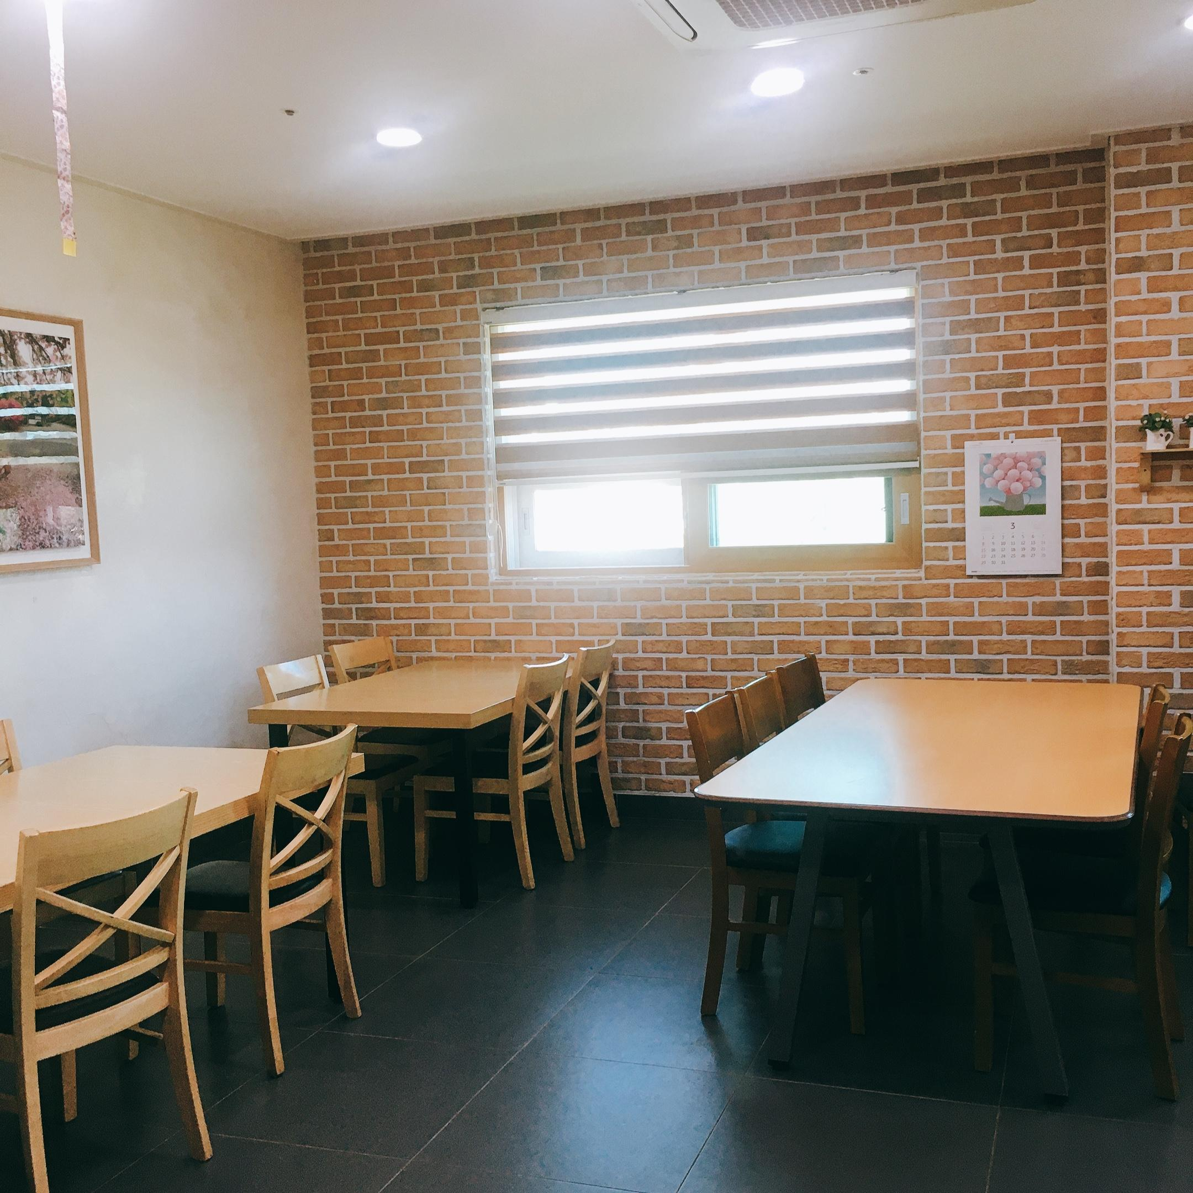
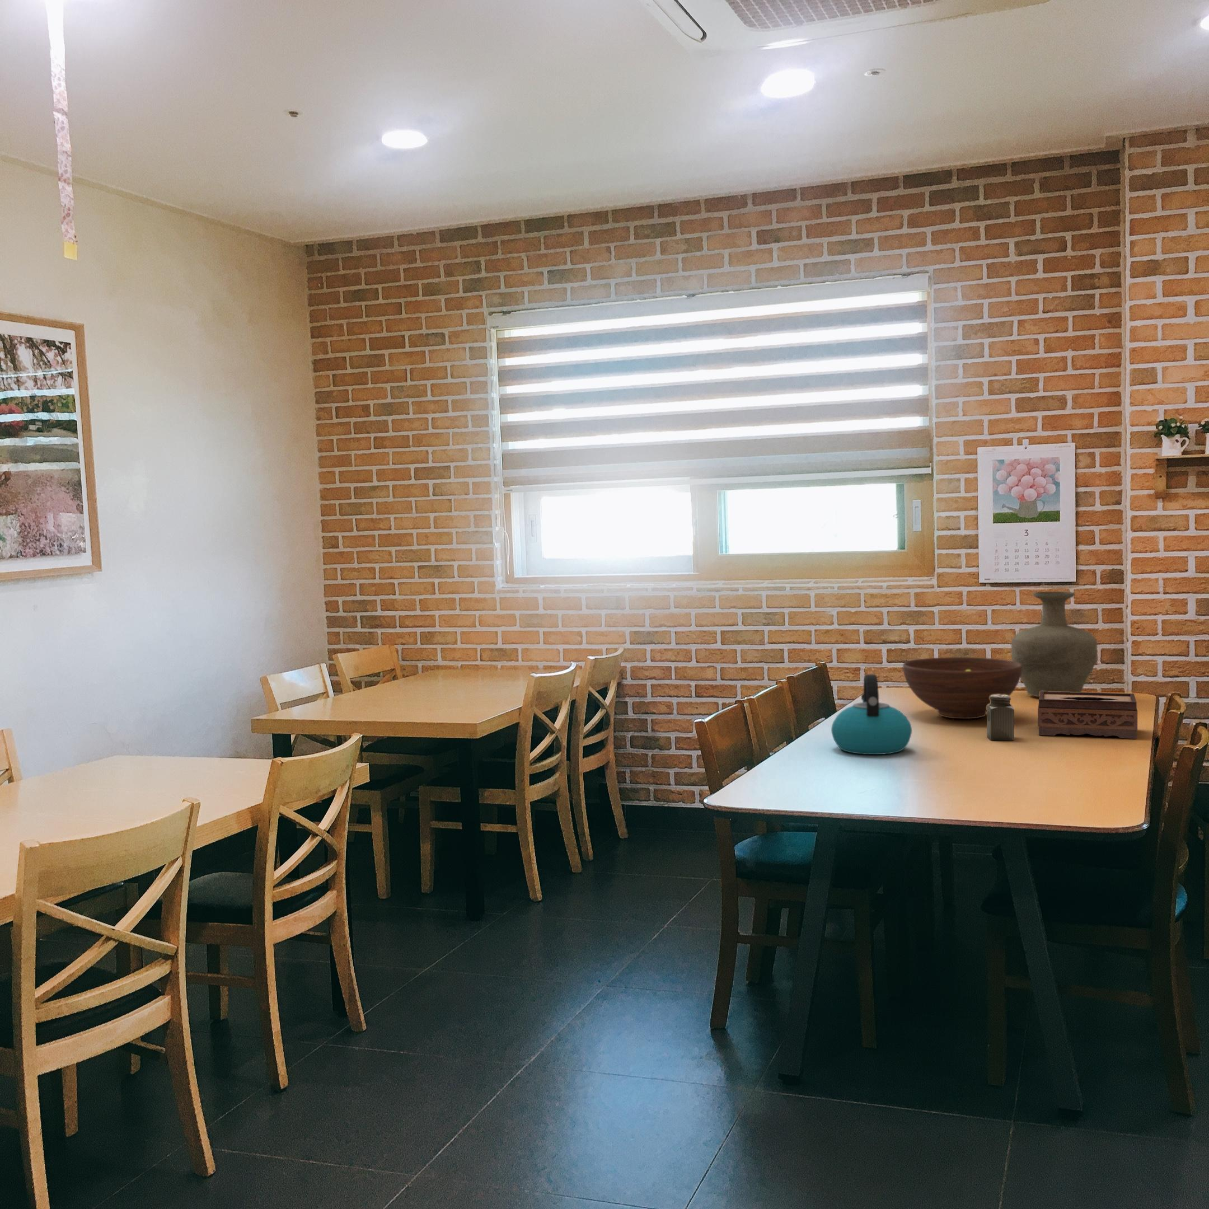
+ tissue box (1086, 714)
+ vase (1053, 644)
+ kettle (870, 711)
+ fruit bowl (962, 690)
+ salt shaker (1000, 716)
